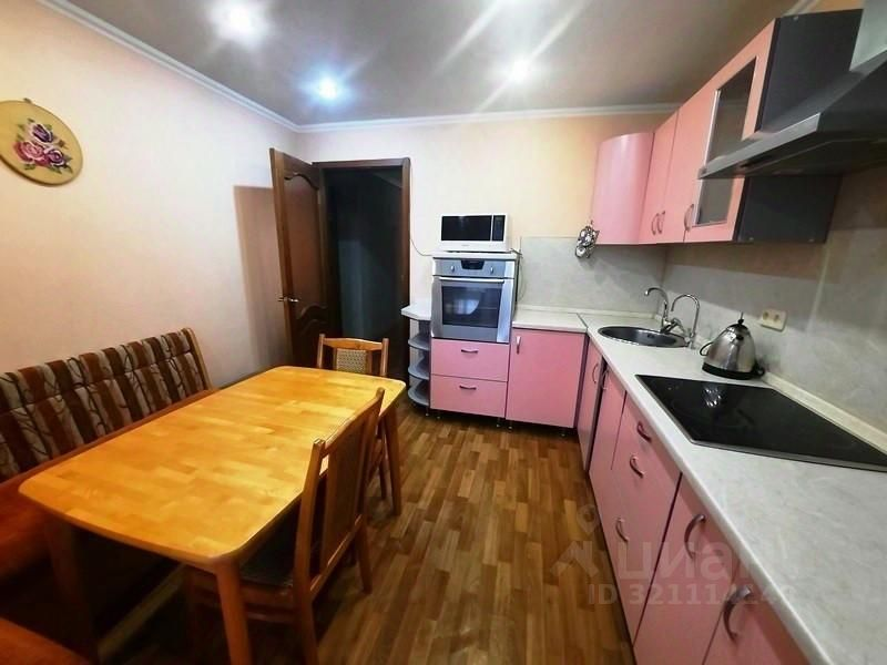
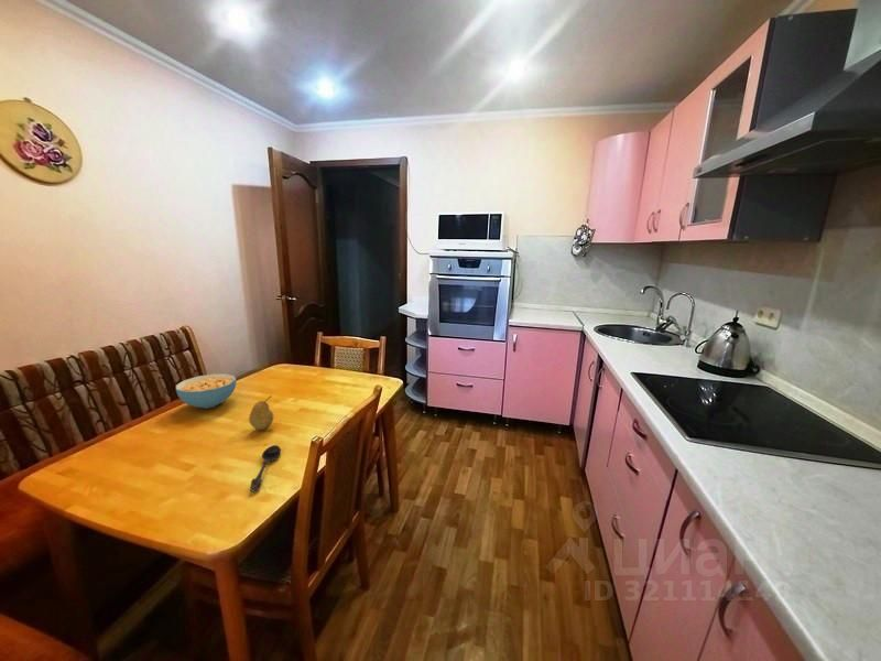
+ fruit (261, 413)
+ spoon (264, 465)
+ cereal bowl (208, 393)
